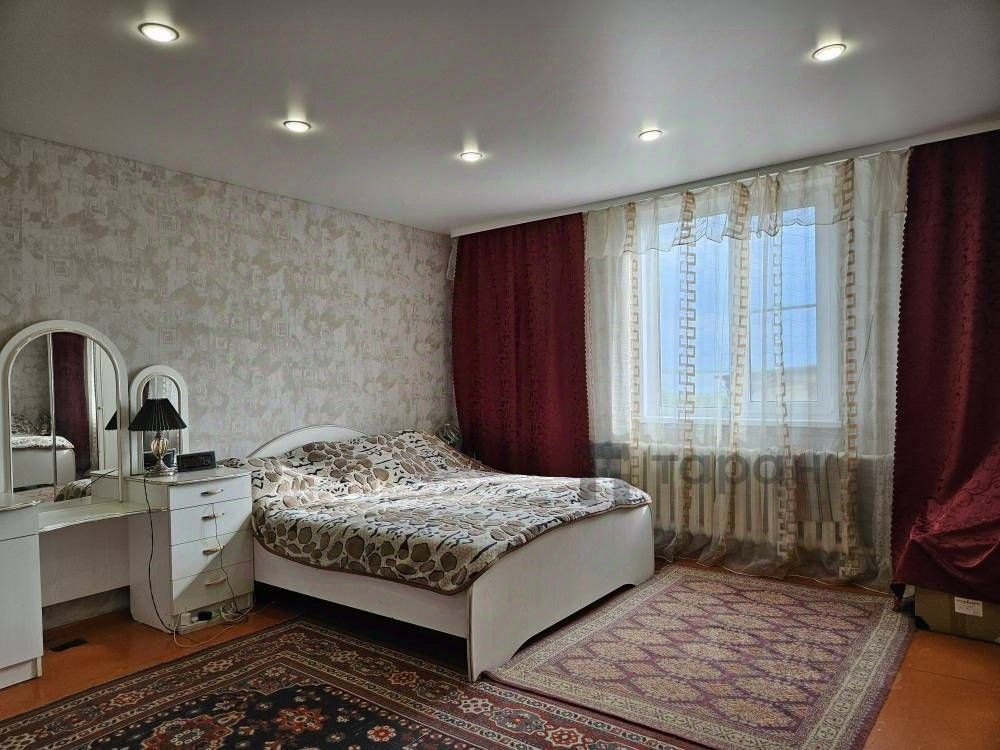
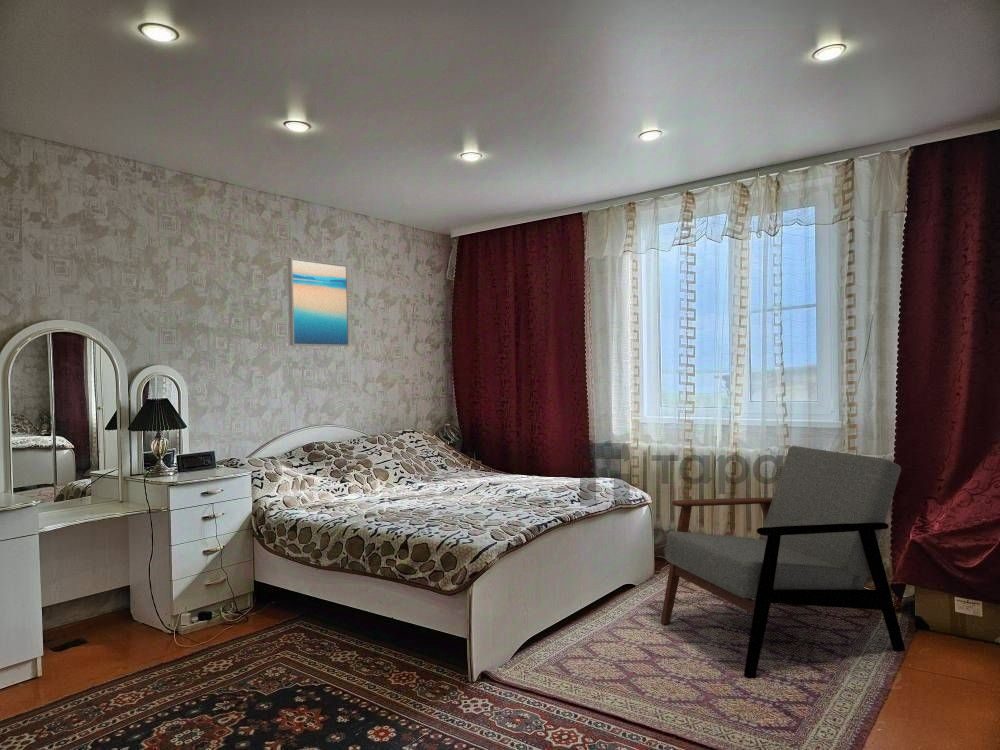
+ armchair (777, 545)
+ wall art (319, 303)
